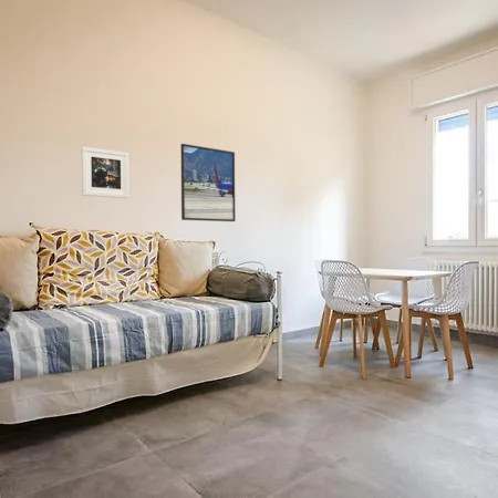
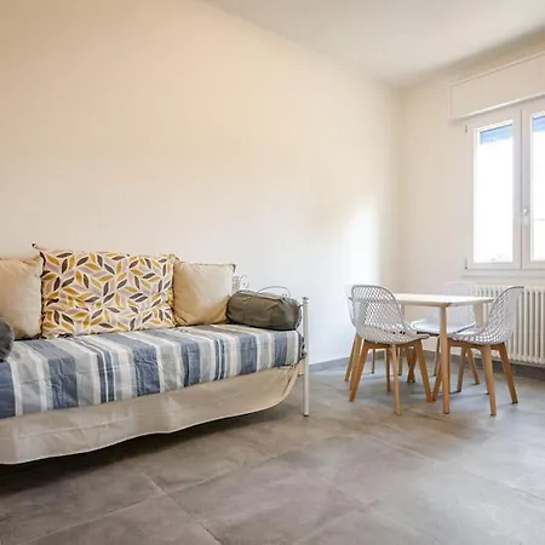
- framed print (105, 173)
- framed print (209, 184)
